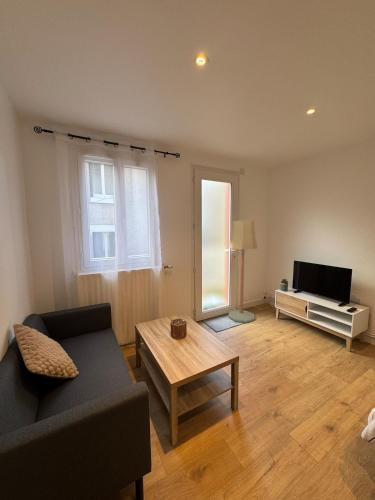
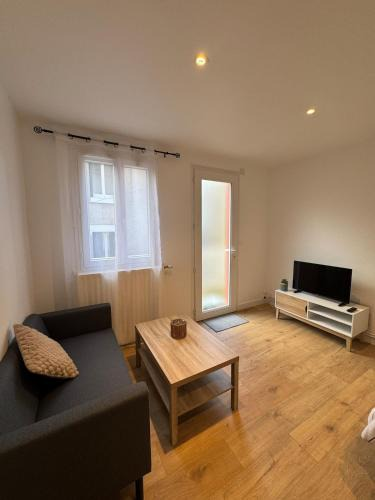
- floor lamp (242, 269)
